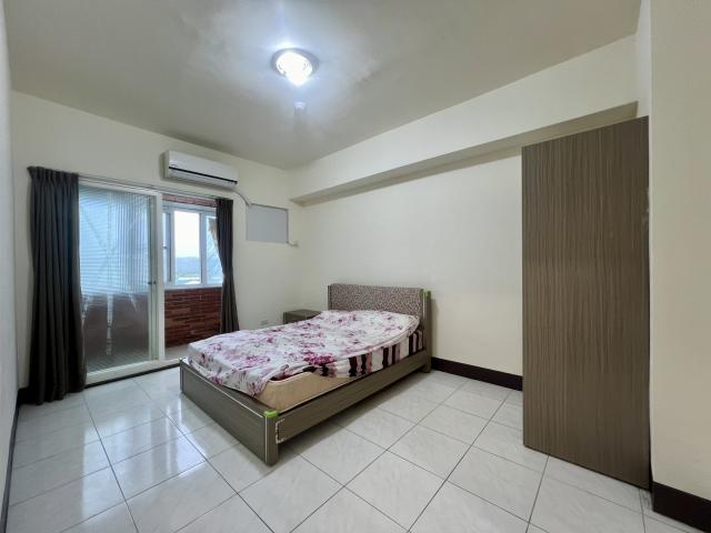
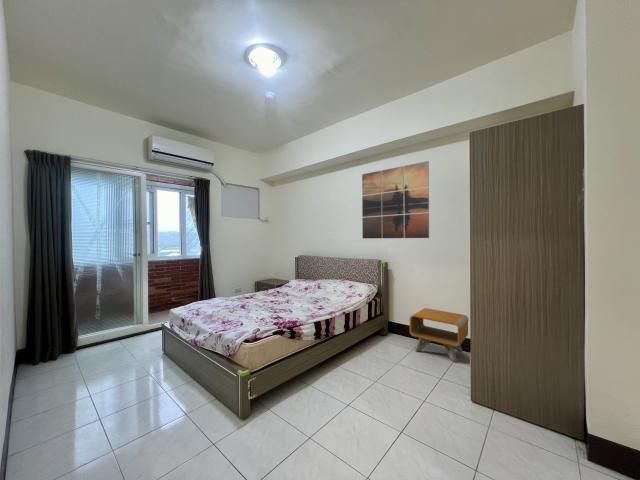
+ wall art (392, 203)
+ nightstand (438, 333)
